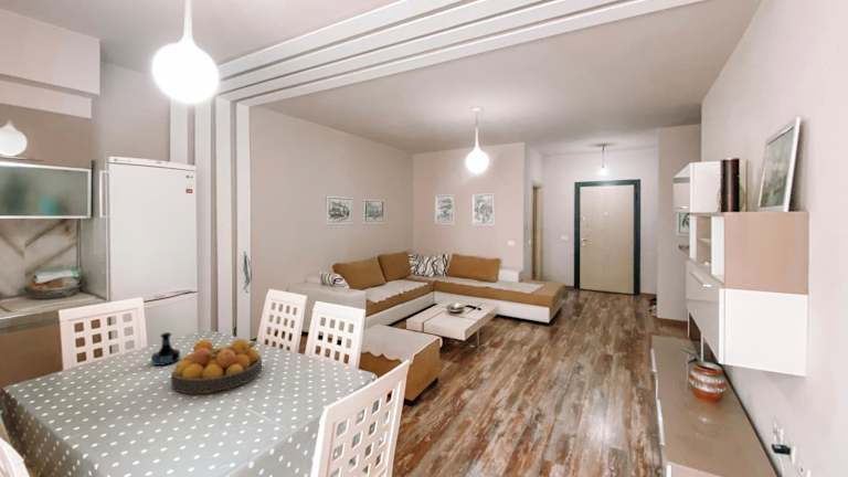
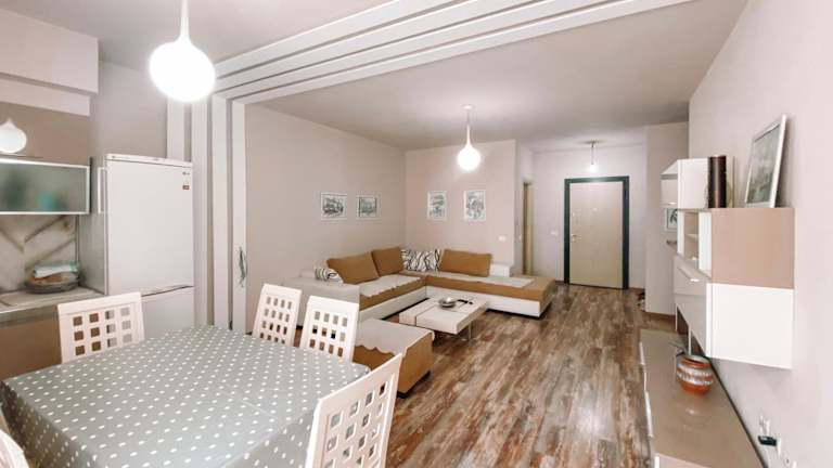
- tequila bottle (166, 347)
- fruit bowl (219, 359)
